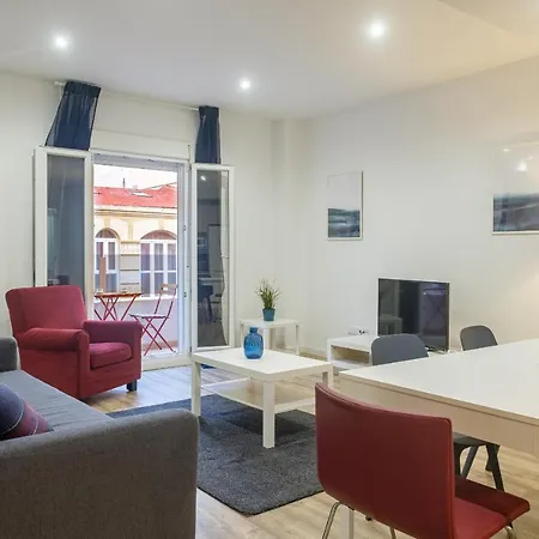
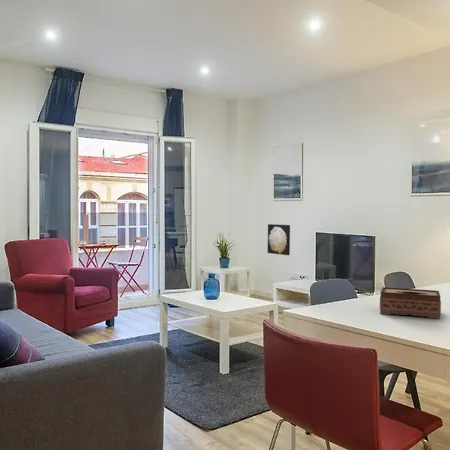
+ tissue box (409, 302)
+ wall art (278, 239)
